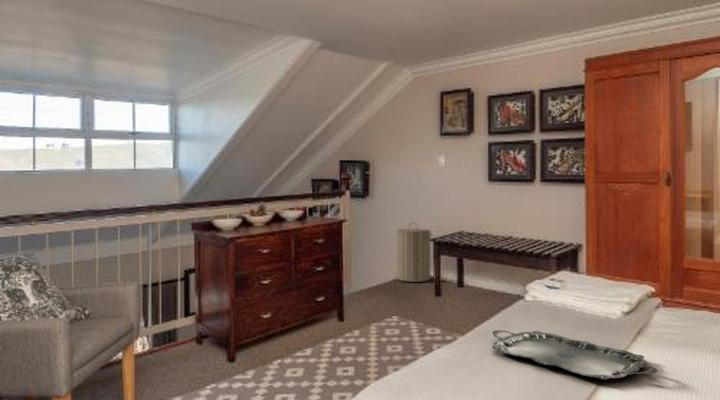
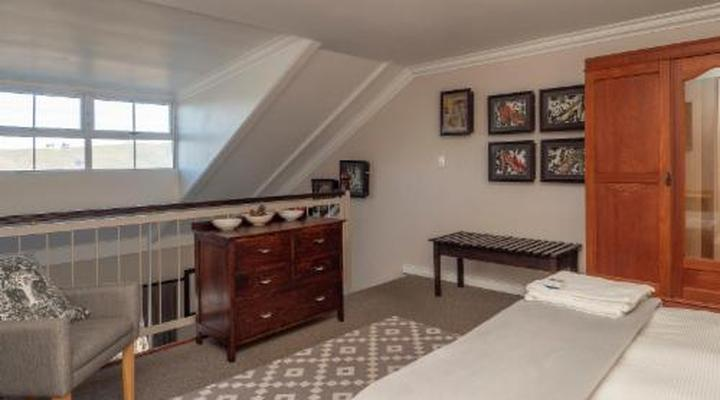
- serving tray (565, 352)
- laundry hamper (413, 250)
